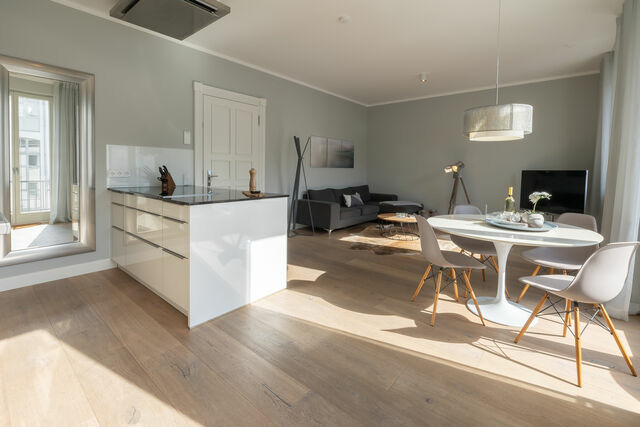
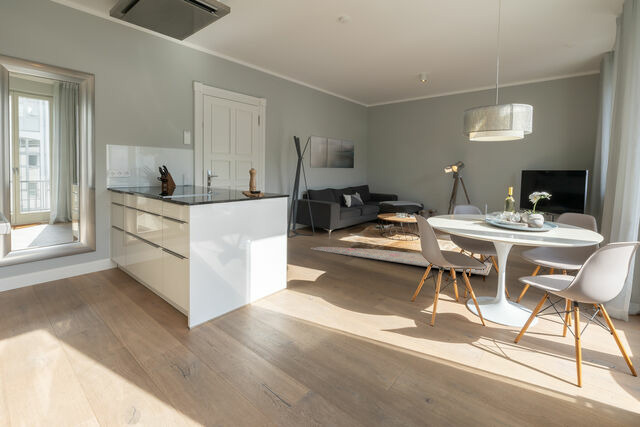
+ rug (394, 255)
